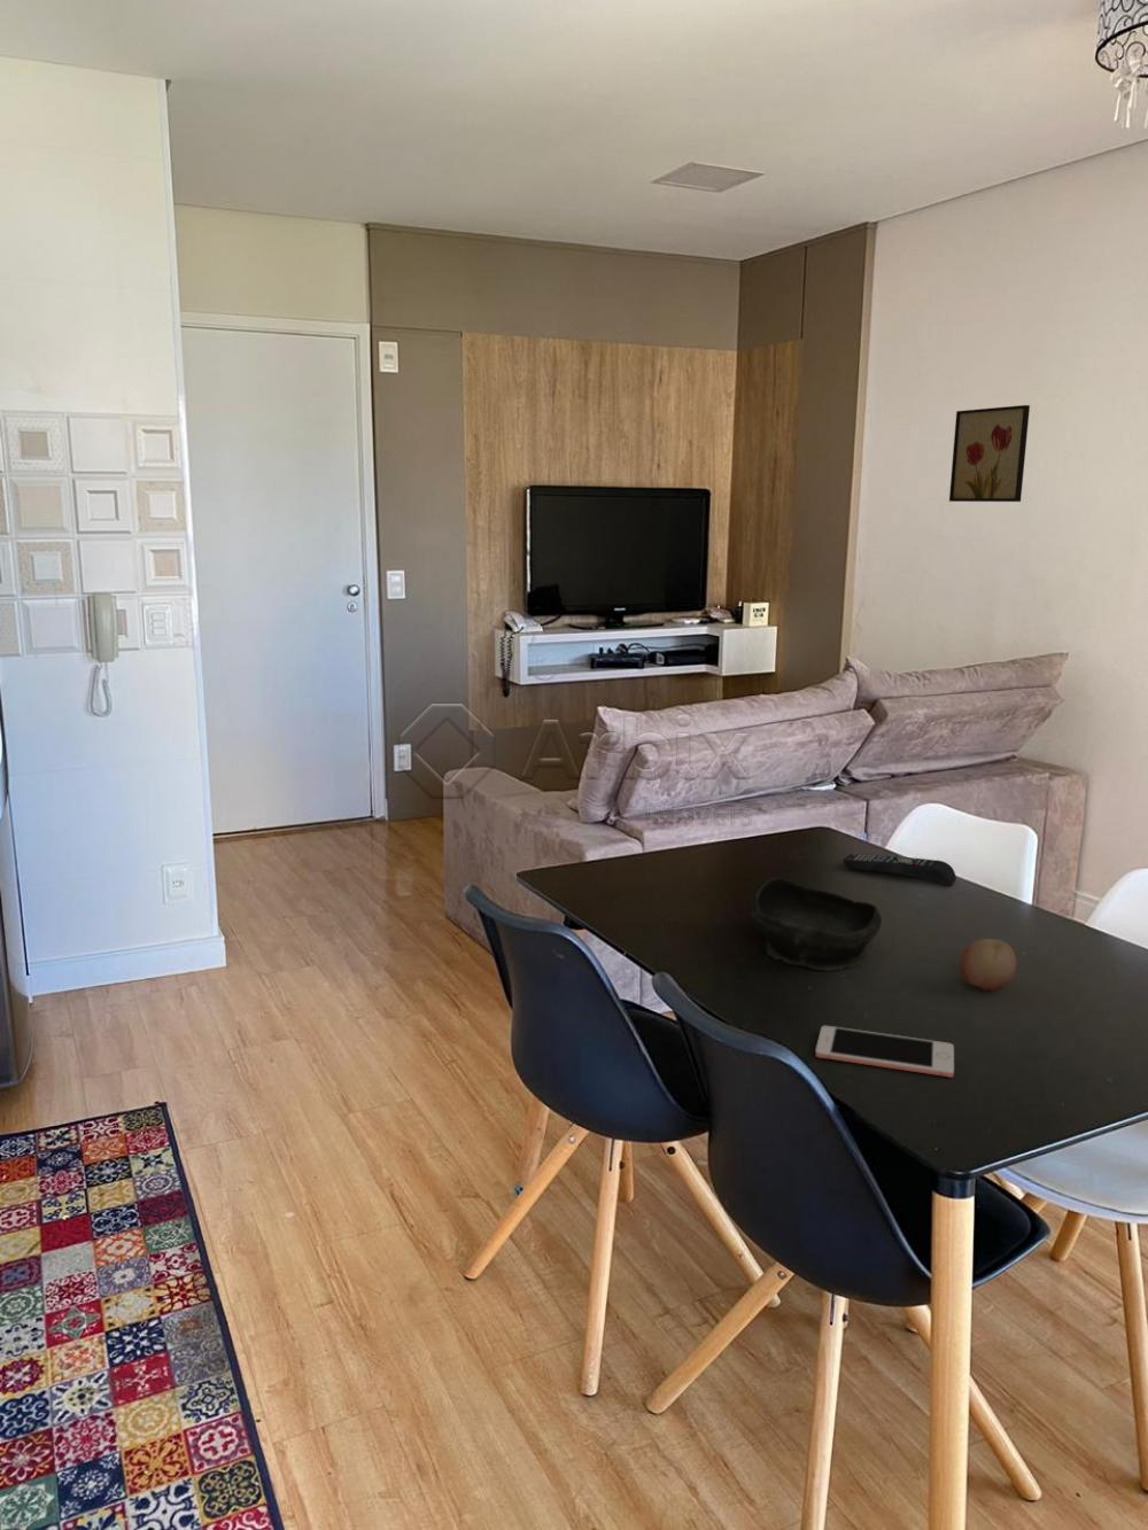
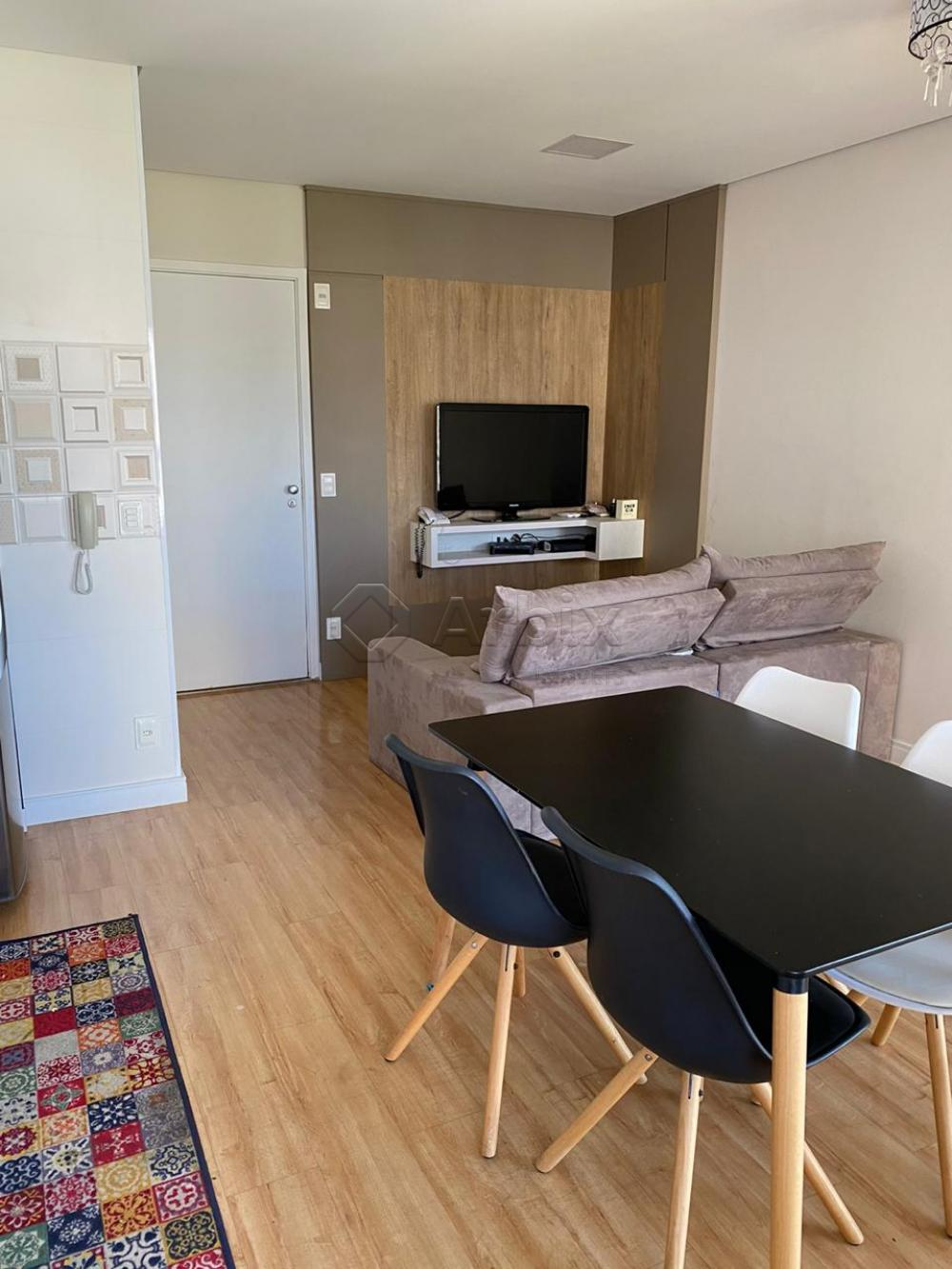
- remote control (898, 866)
- bowl (809, 920)
- cell phone (884, 1050)
- wall art (989, 455)
- fruit (988, 966)
